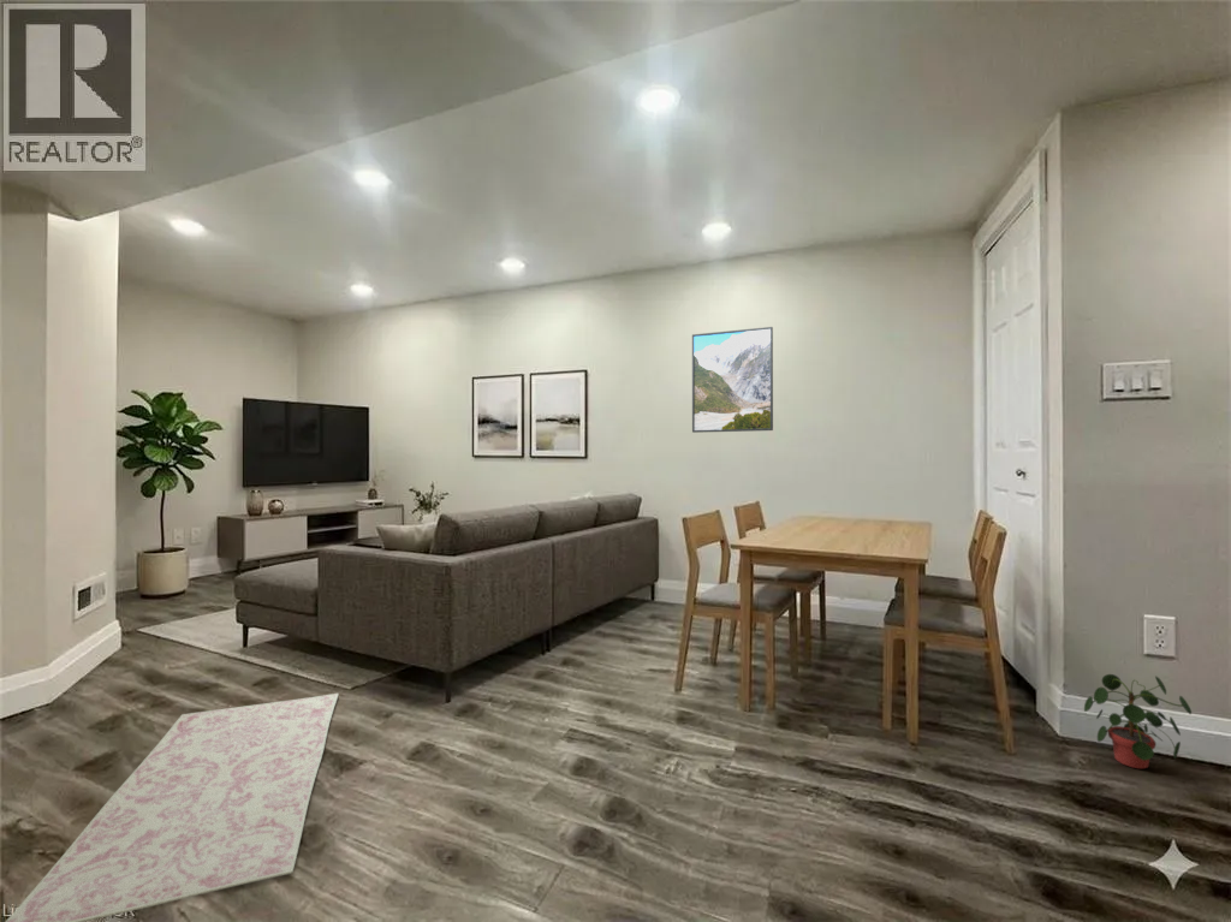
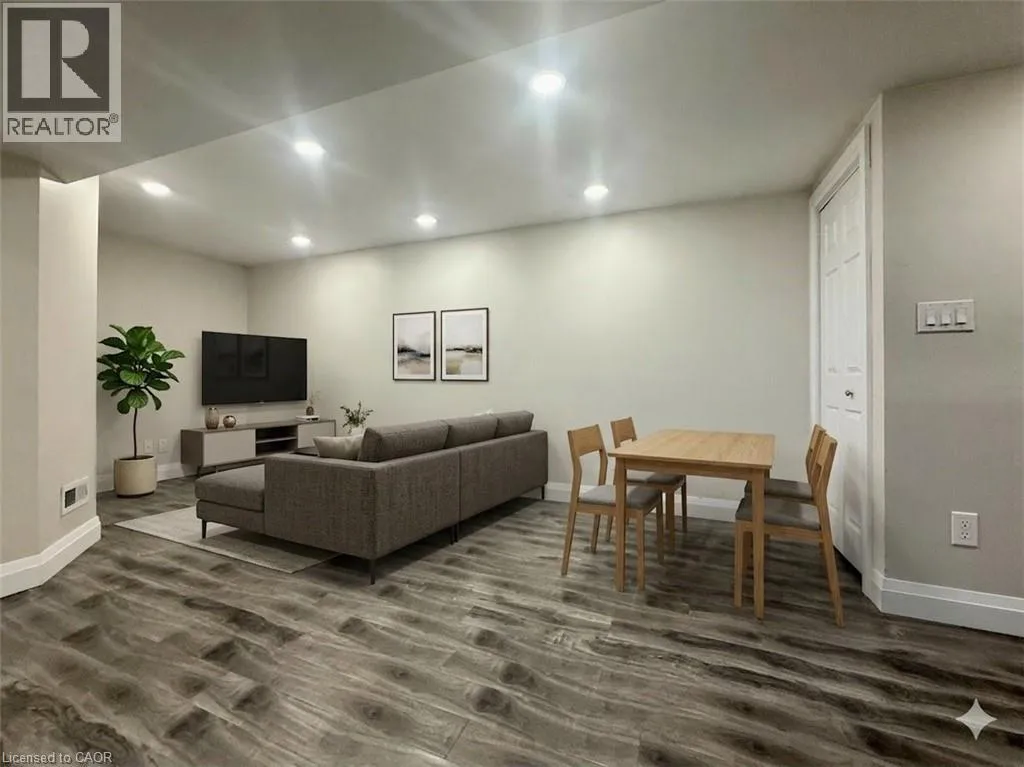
- potted plant (1140, 716)
- rug (224, 774)
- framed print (731, 381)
